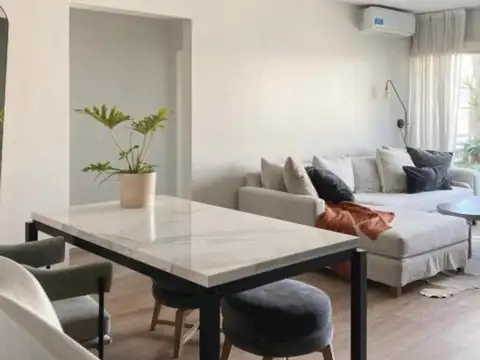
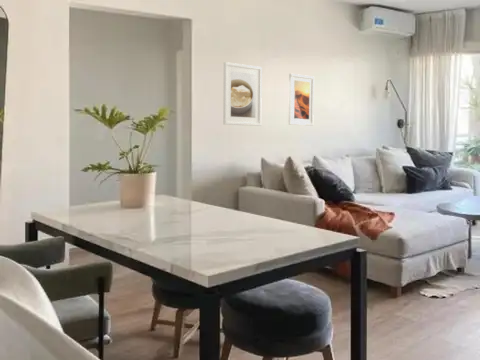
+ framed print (243, 95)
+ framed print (301, 100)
